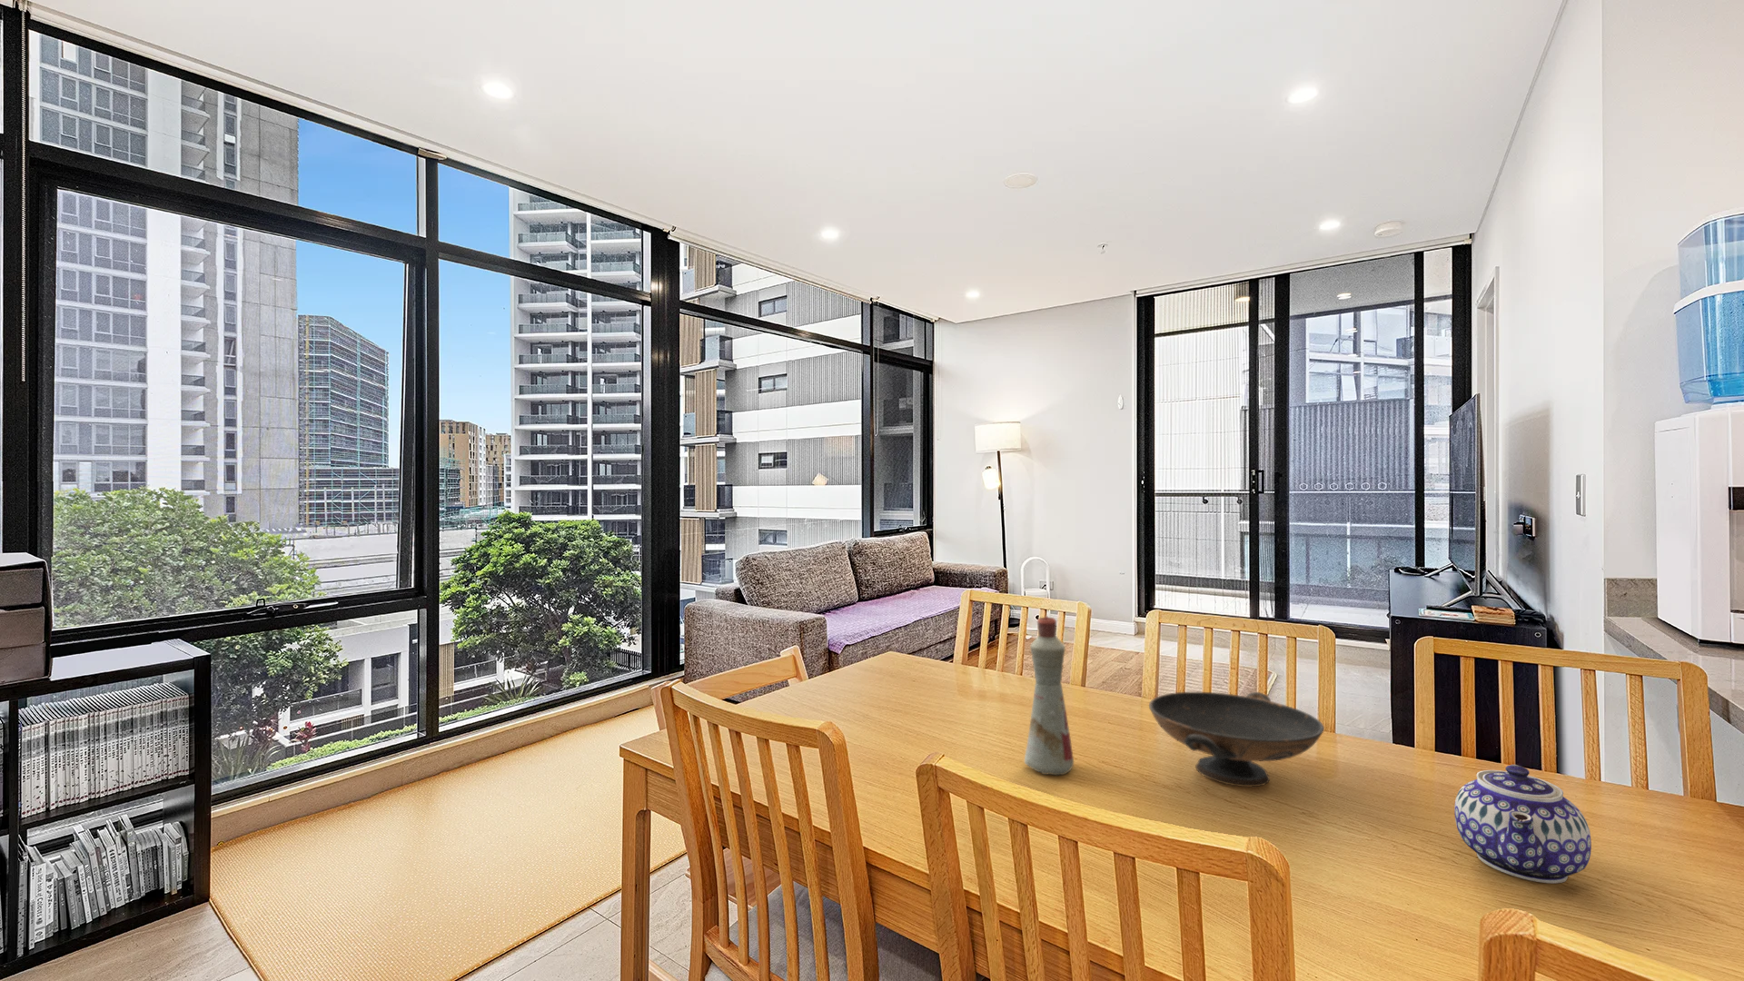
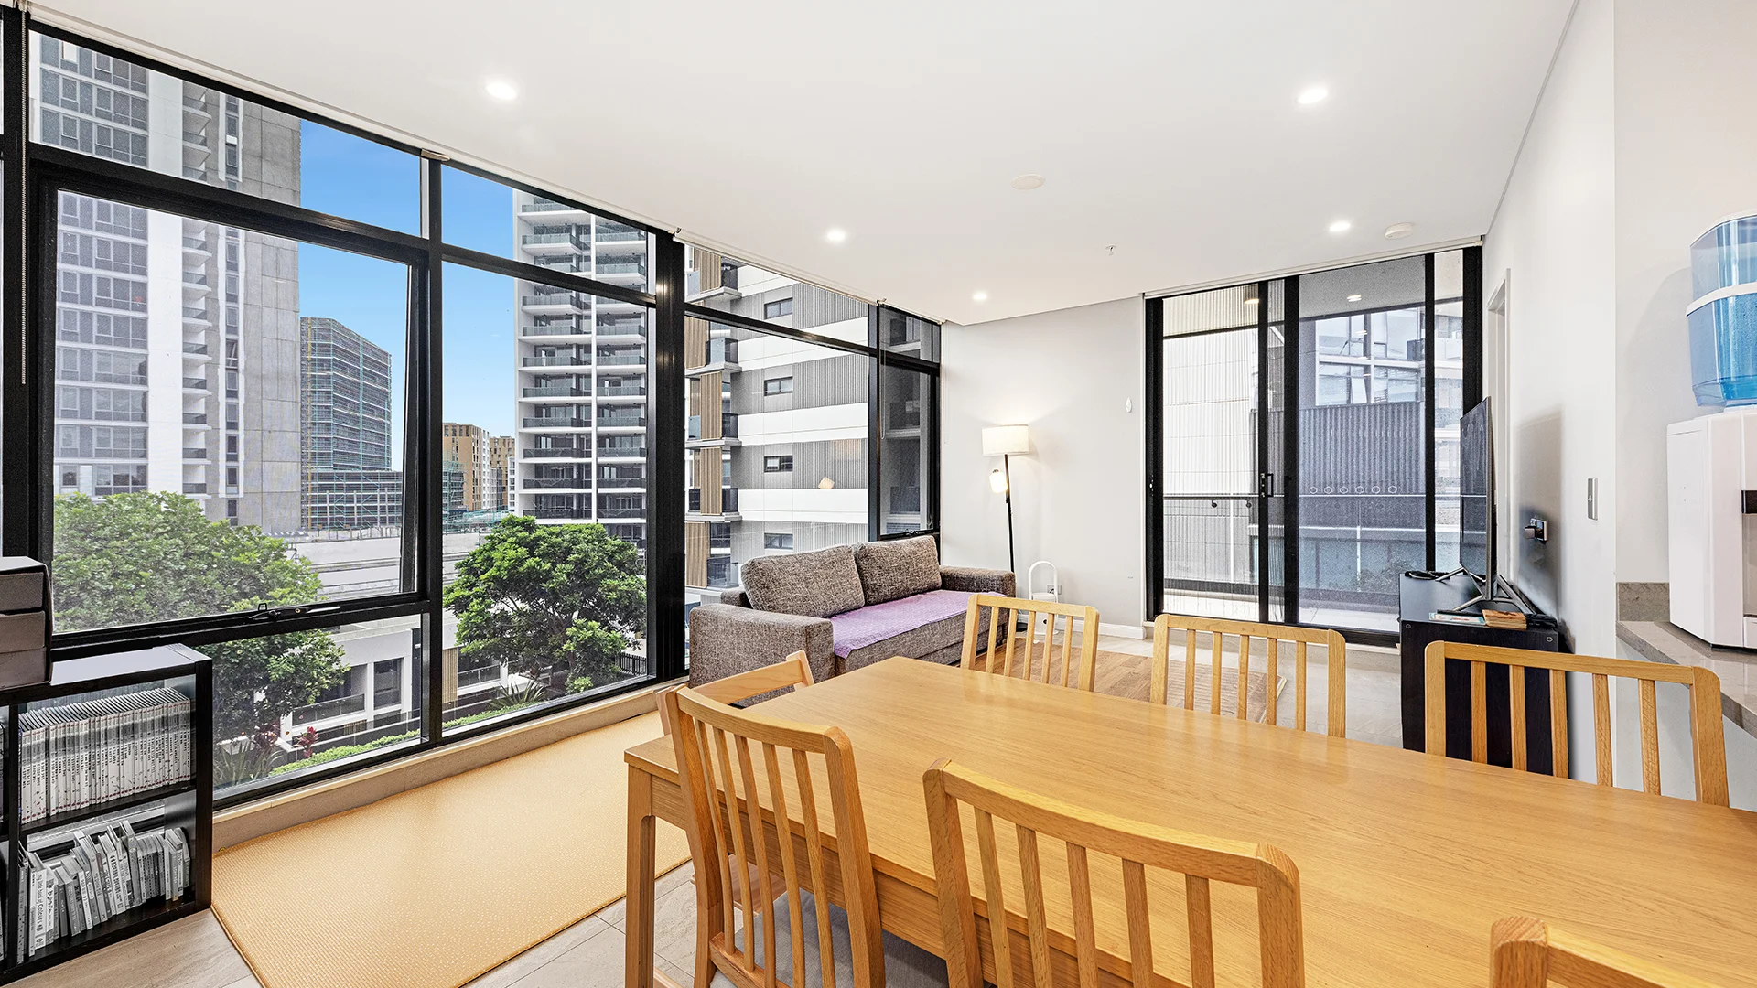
- teapot (1519, 815)
- decorative bowl (1233, 743)
- bottle (1047, 691)
